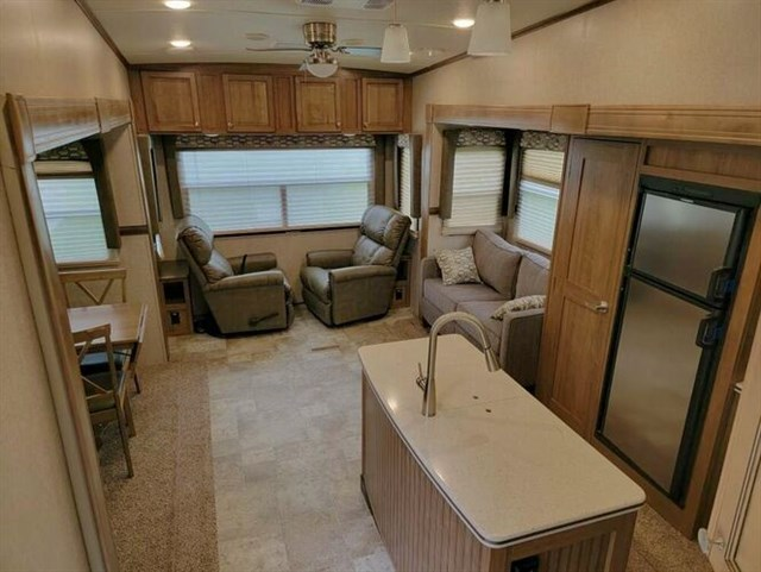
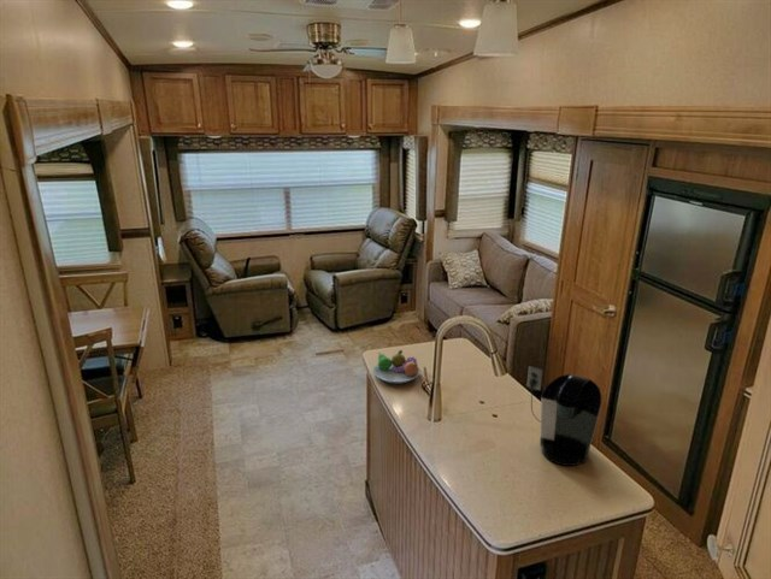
+ fruit bowl (395, 365)
+ coffee maker (554, 409)
